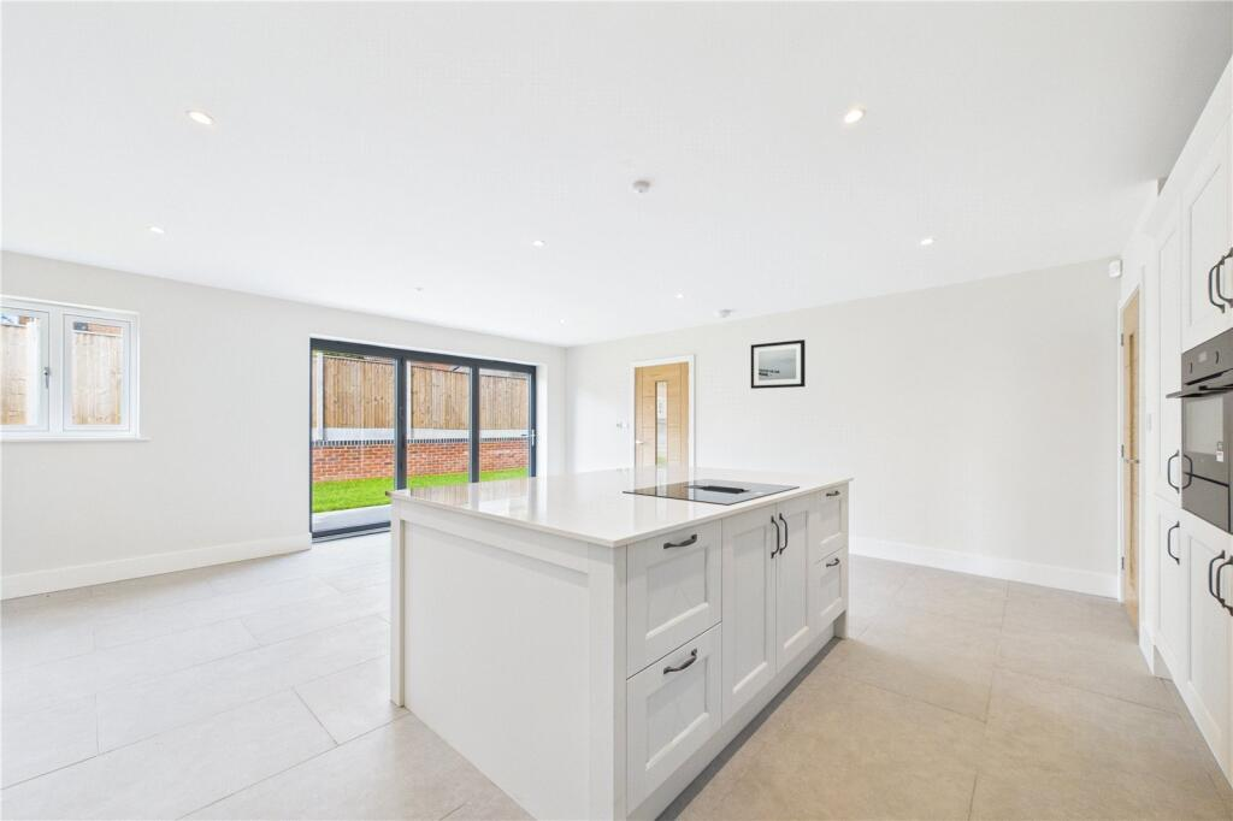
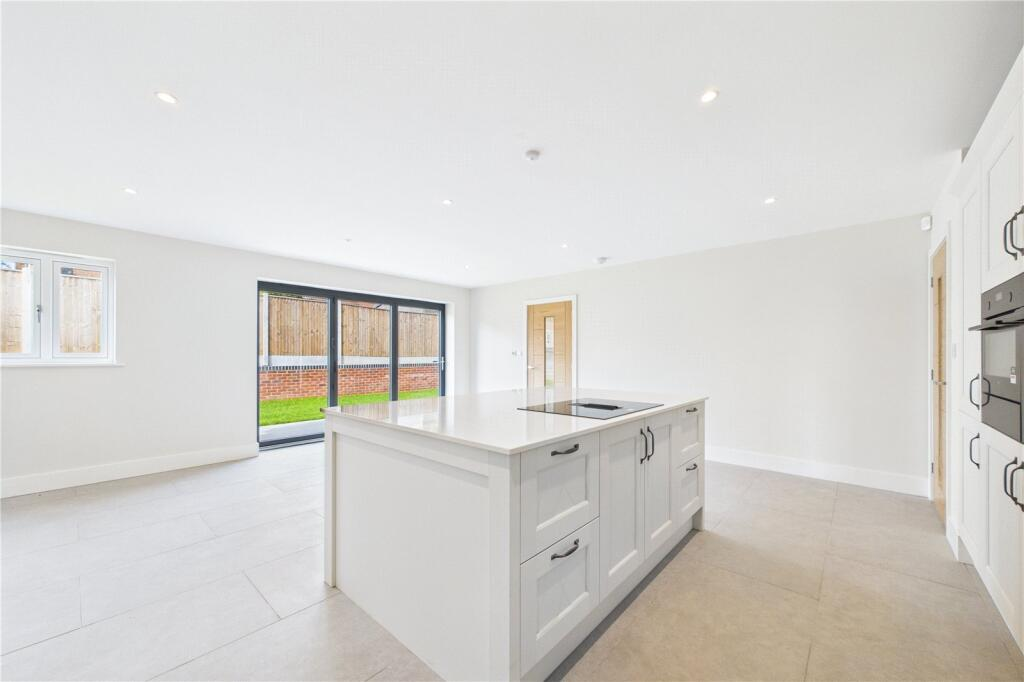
- wall art (777, 365)
